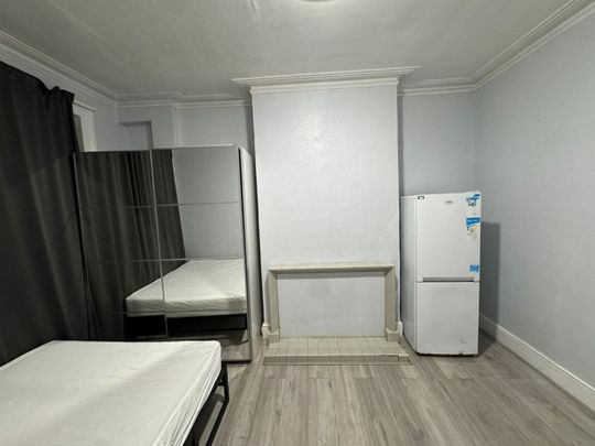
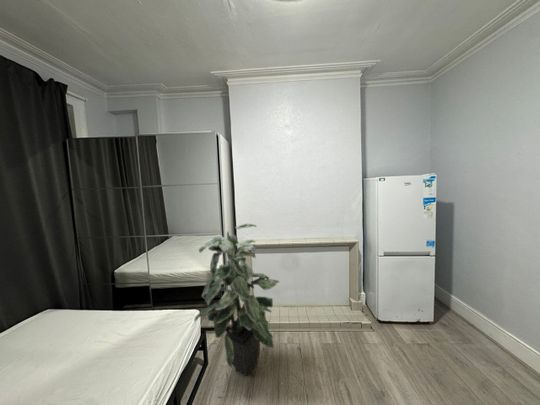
+ indoor plant (241, 300)
